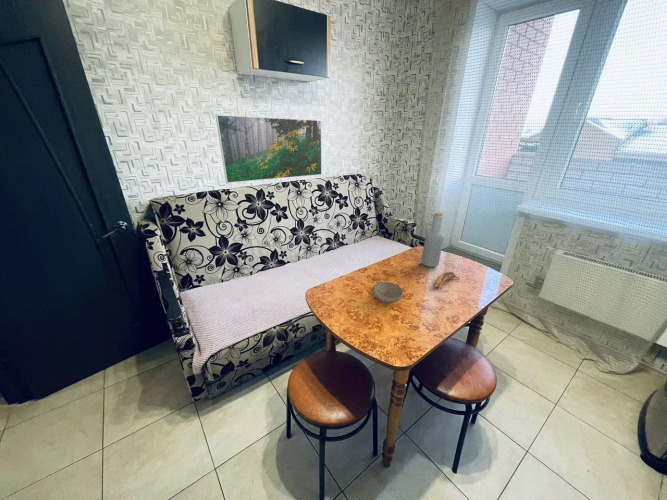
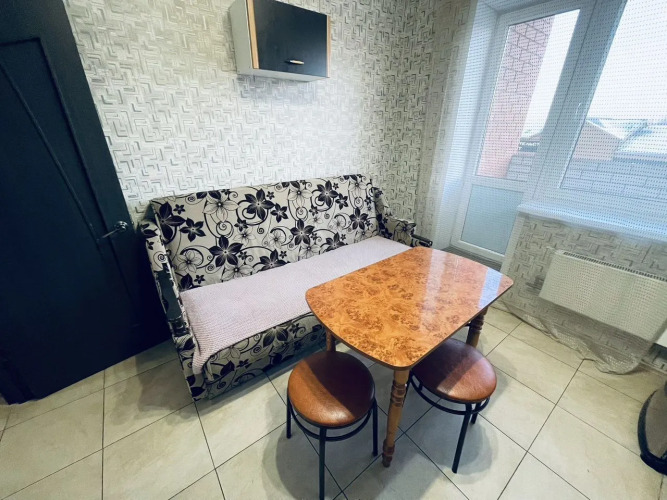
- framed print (276, 149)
- bowl (387, 294)
- bottle (433, 240)
- banana (445, 278)
